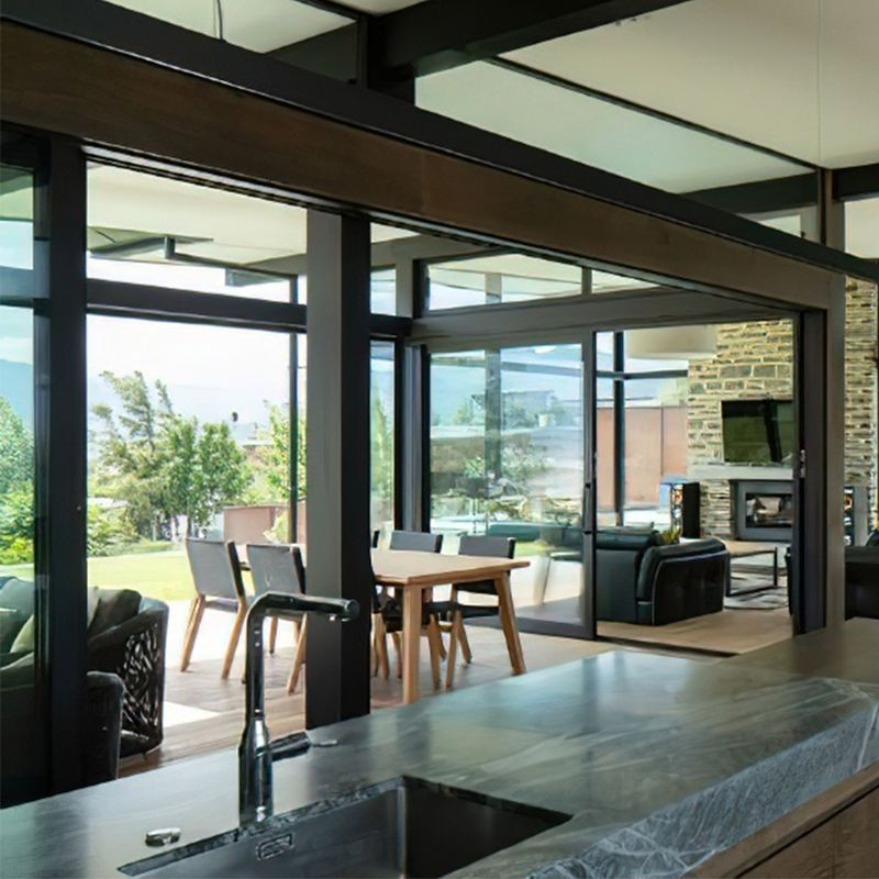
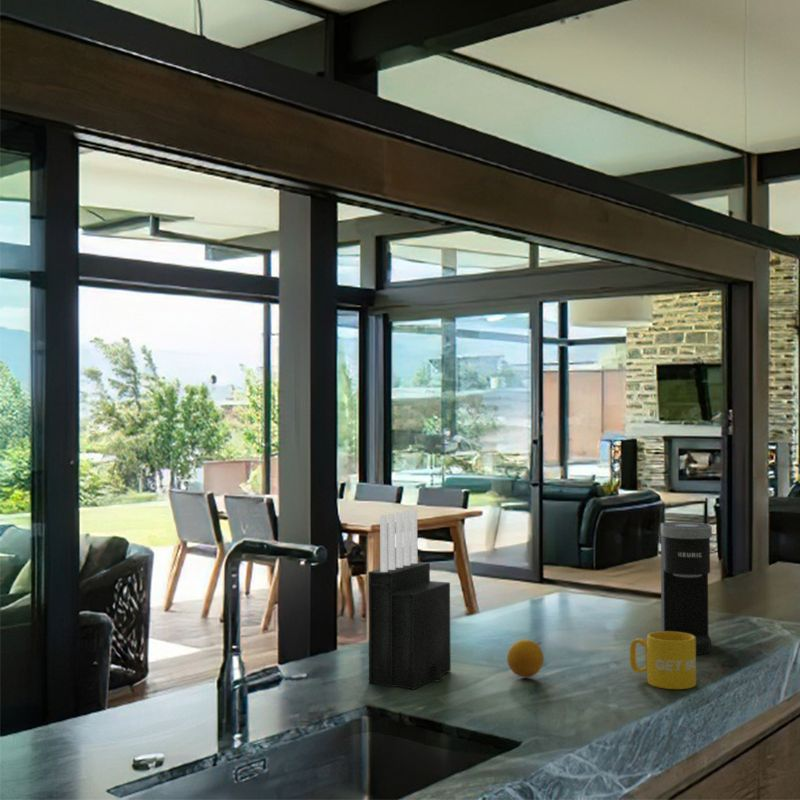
+ mug (662, 658)
+ knife block (414, 595)
+ coffee maker (684, 583)
+ fruit (525, 658)
